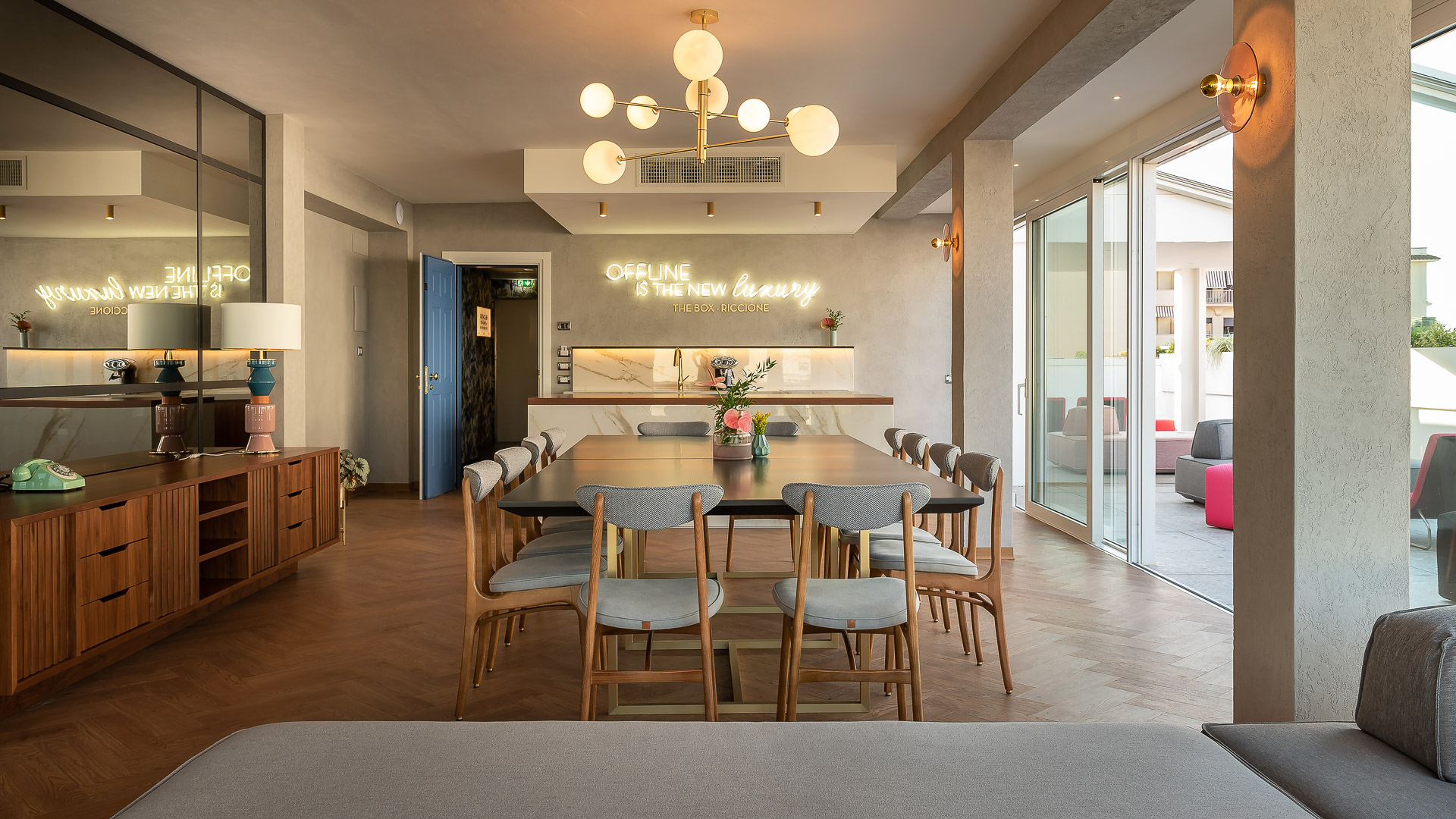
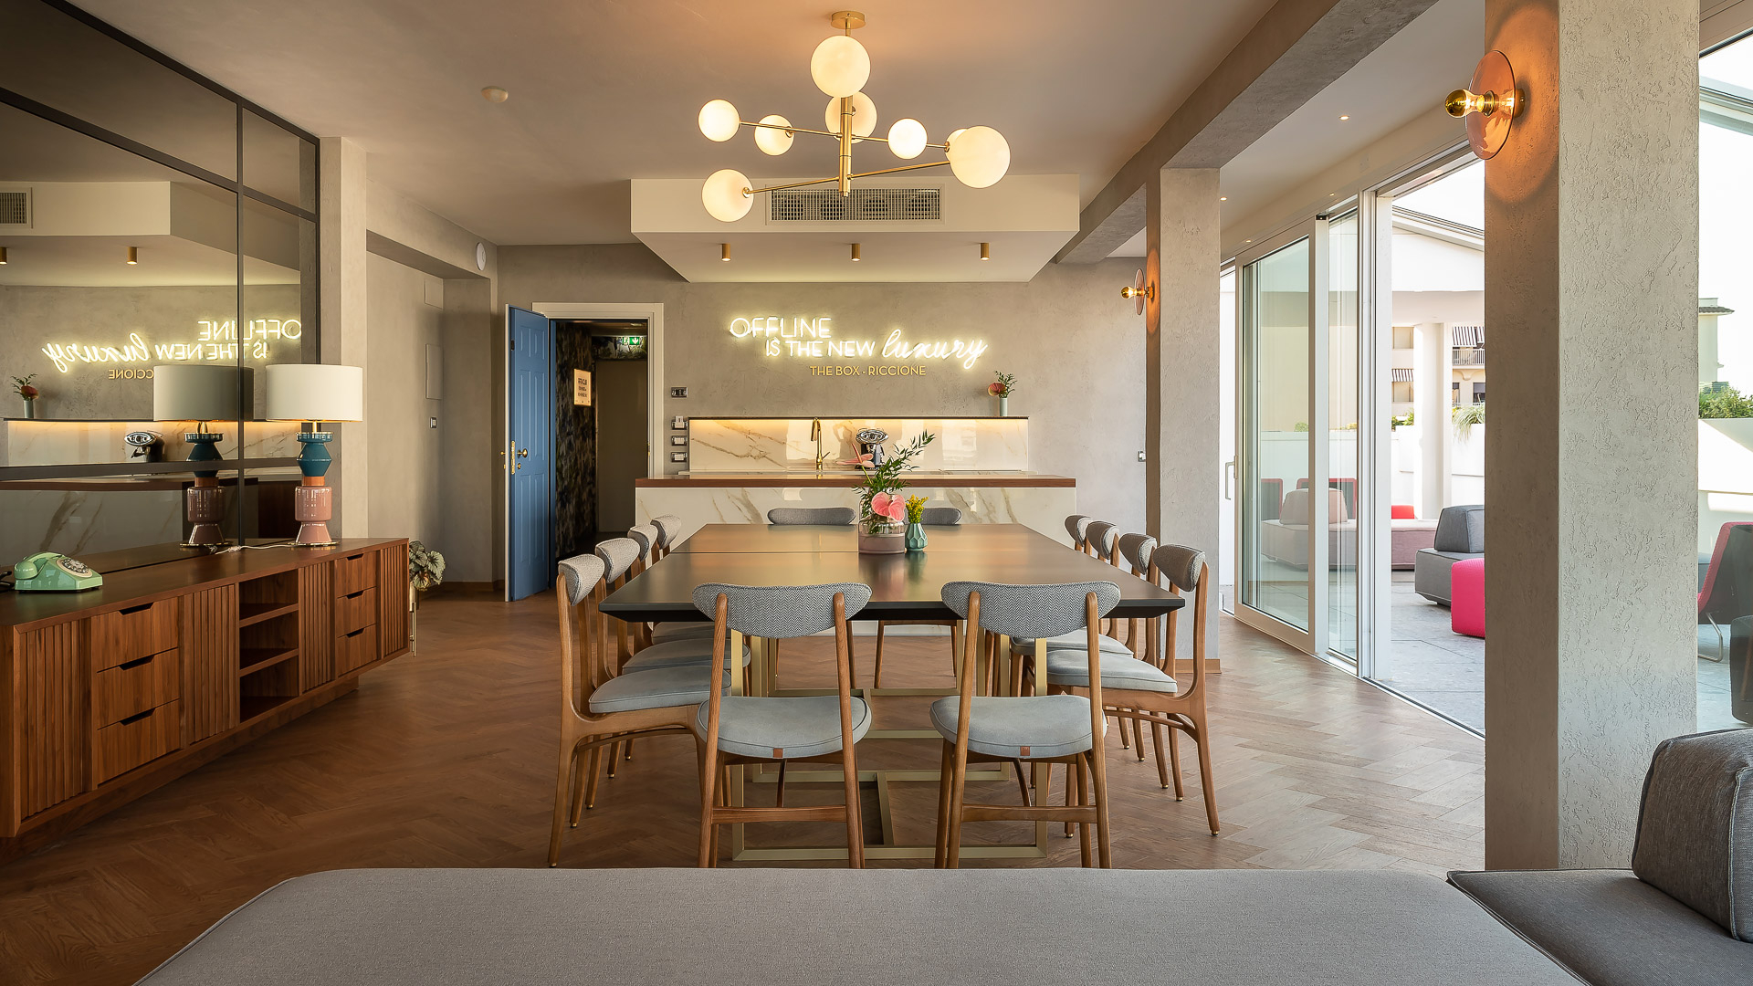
+ smoke detector (494, 94)
